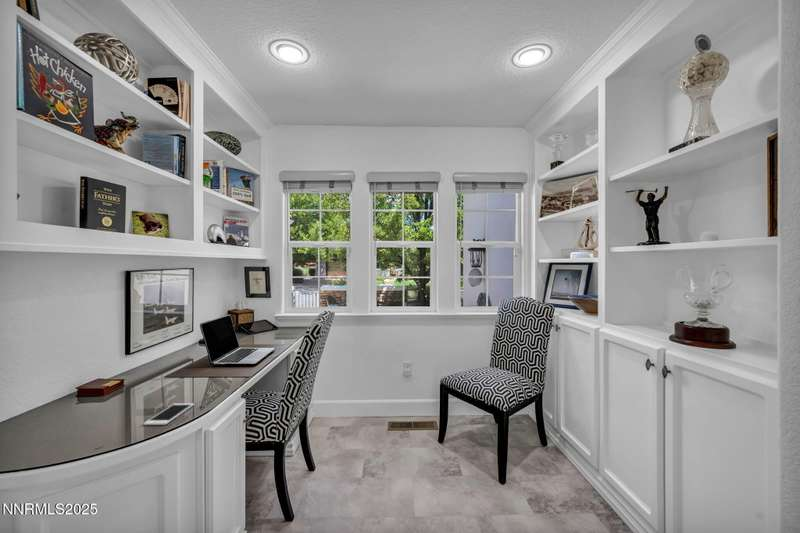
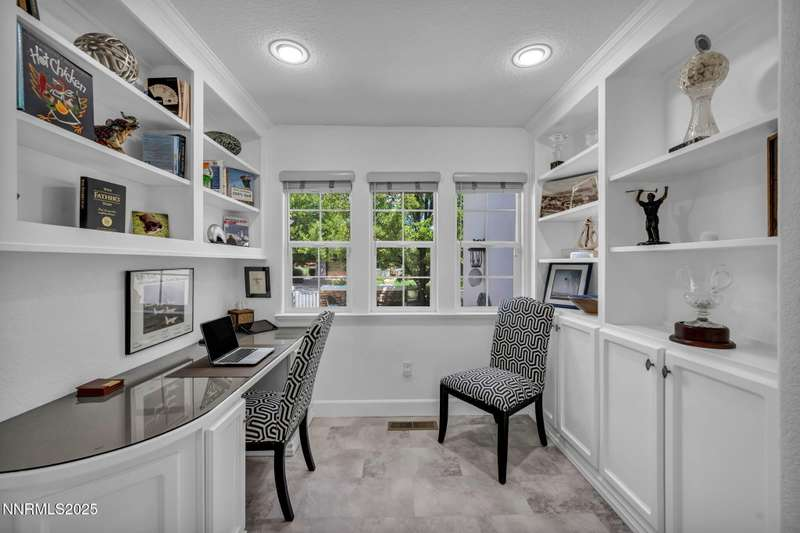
- cell phone (170, 413)
